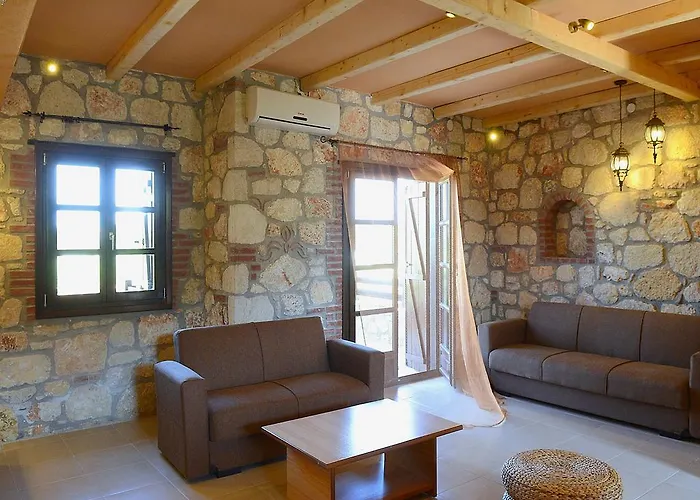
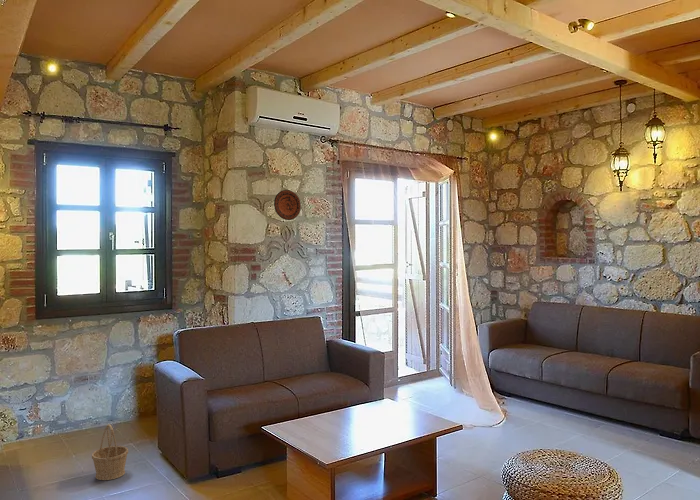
+ basket (110, 449)
+ decorative plate (287, 205)
